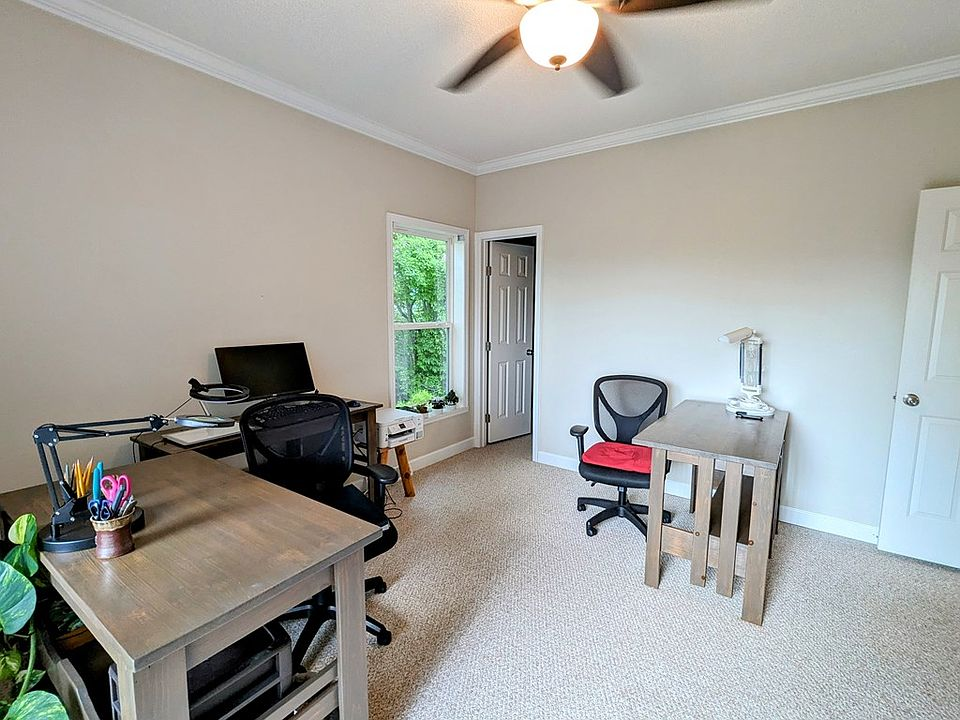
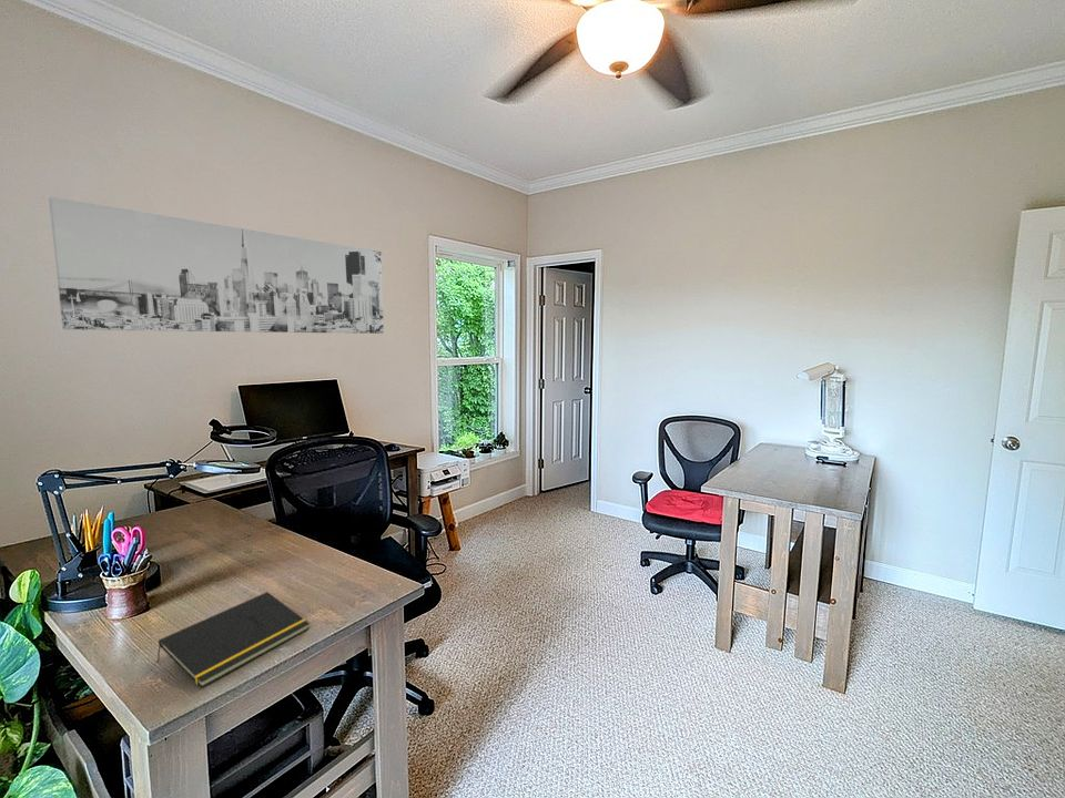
+ wall art (256, 282)
+ notepad (237, 633)
